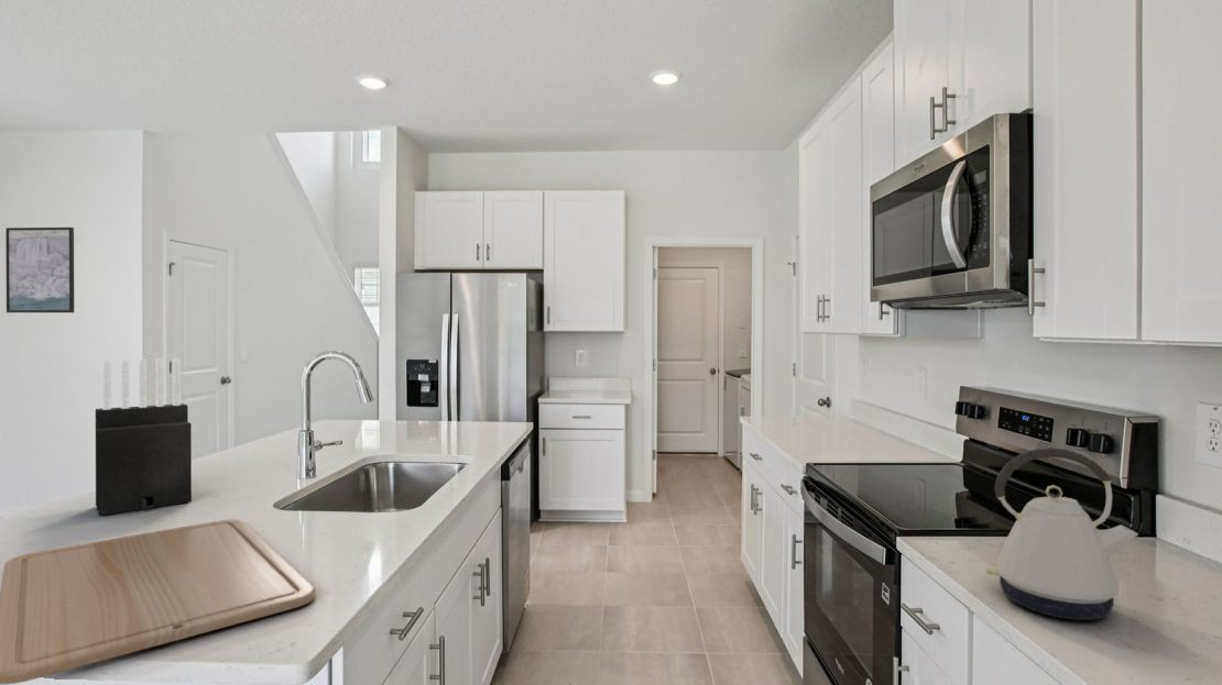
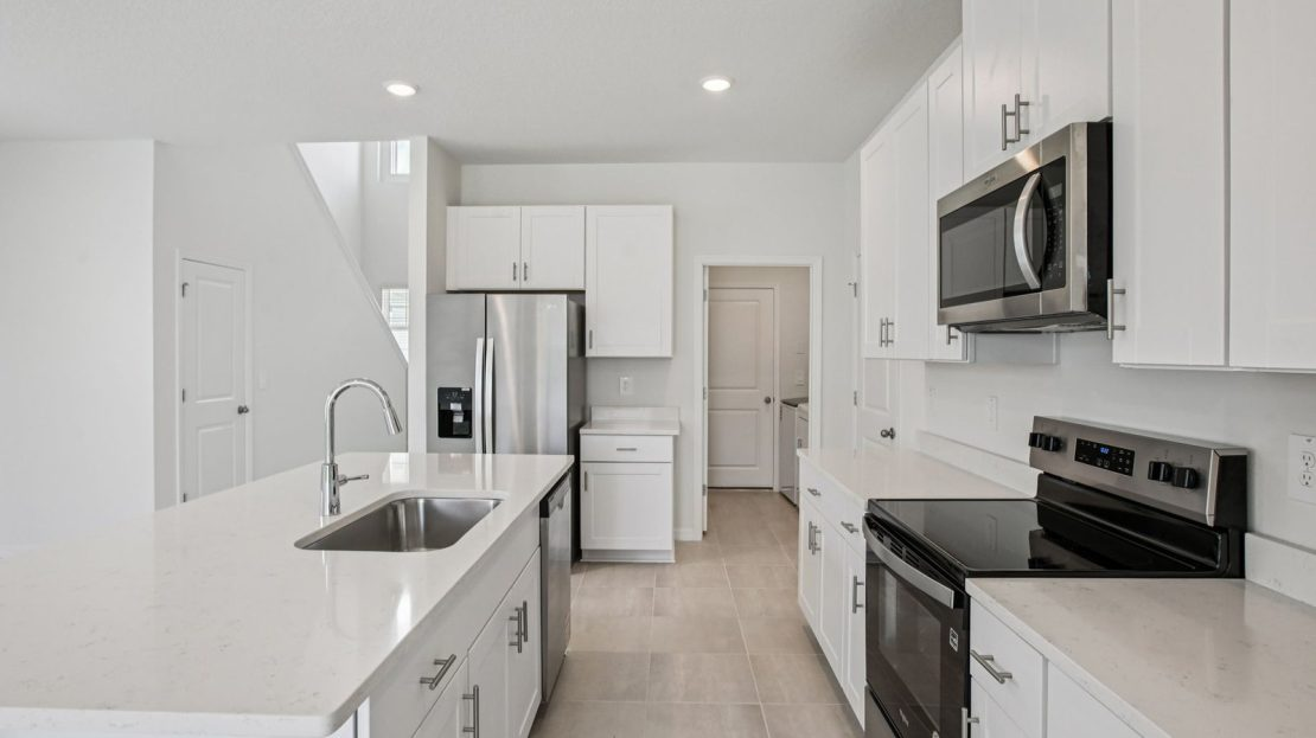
- chopping board (152, 577)
- kettle (1059, 527)
- knife block (144, 432)
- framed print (40, 269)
